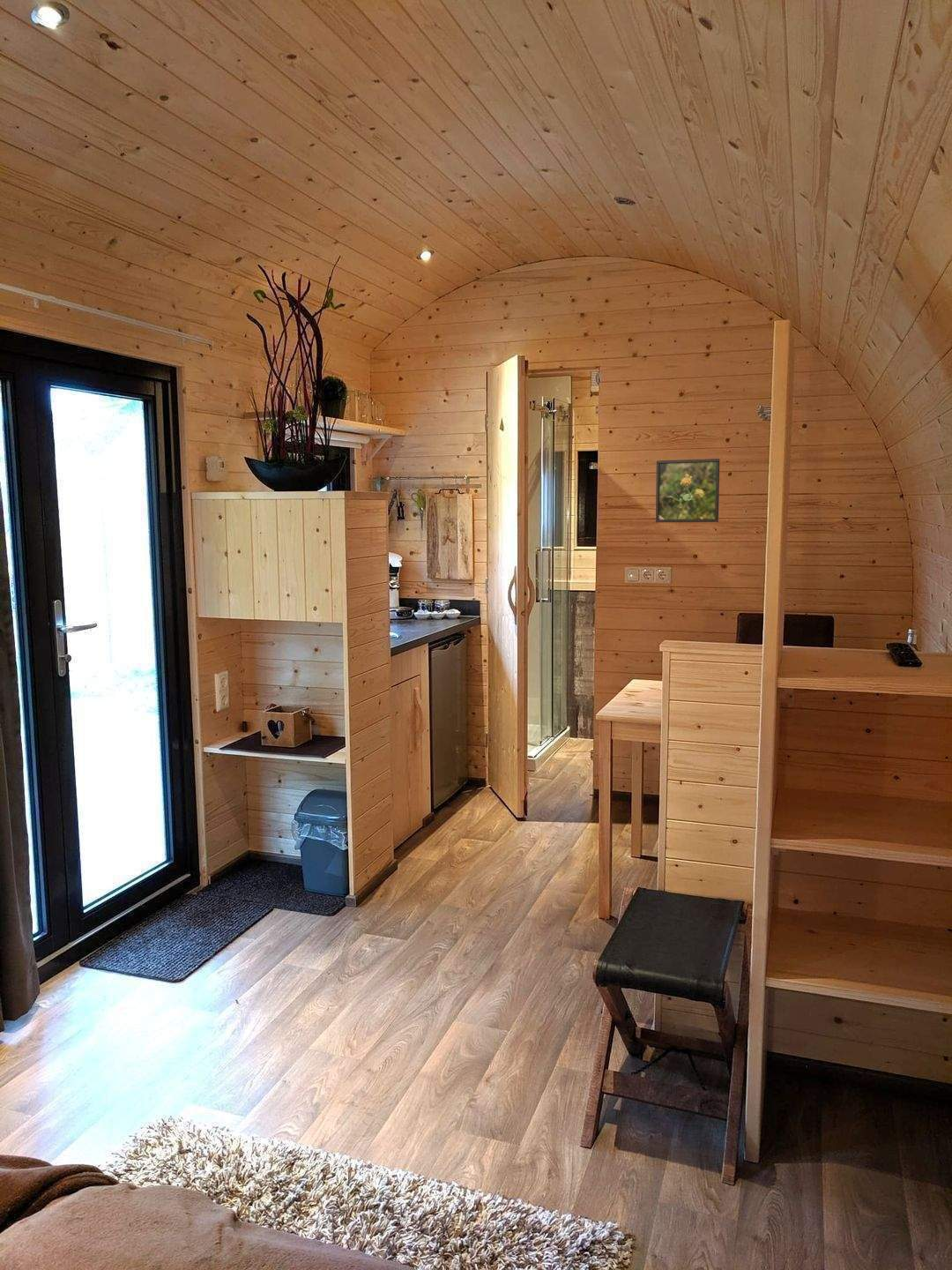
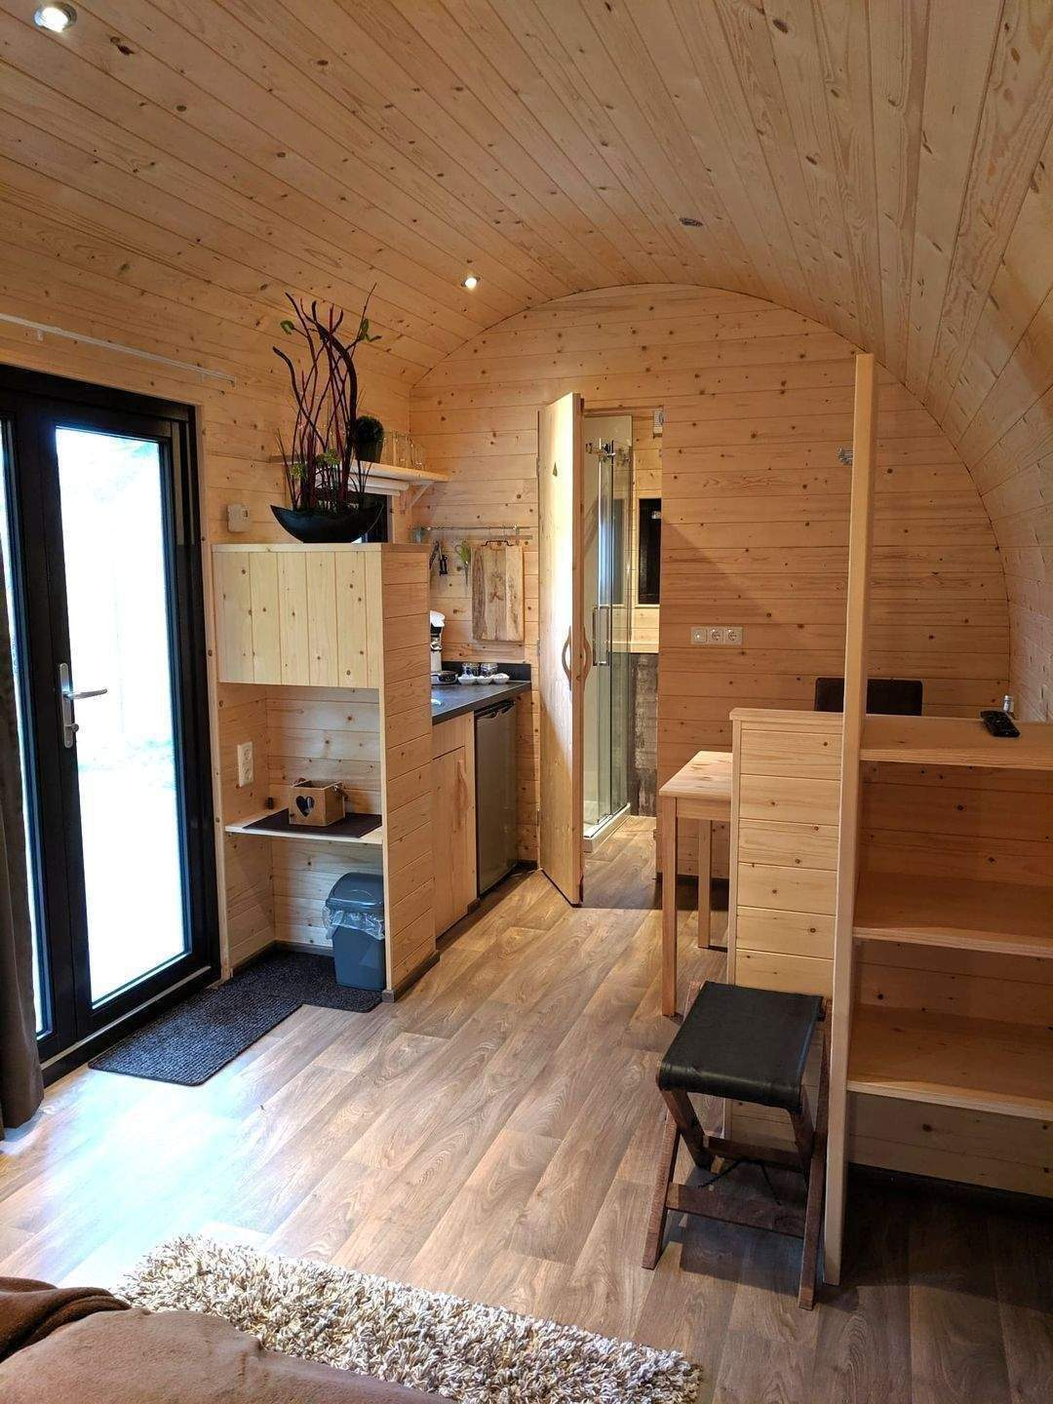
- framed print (687, 490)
